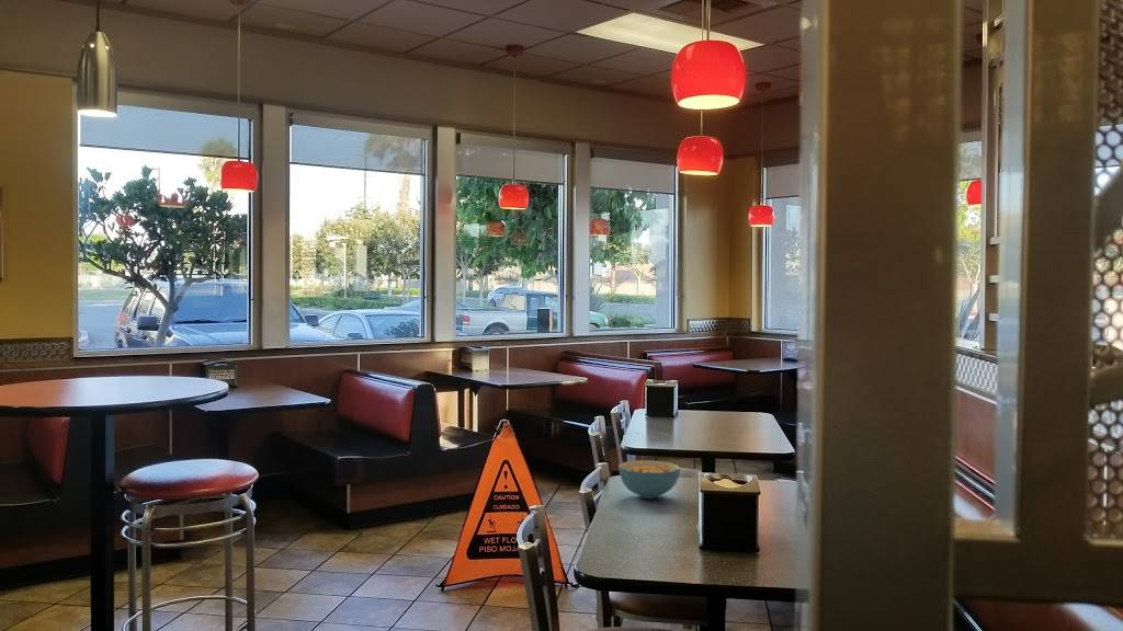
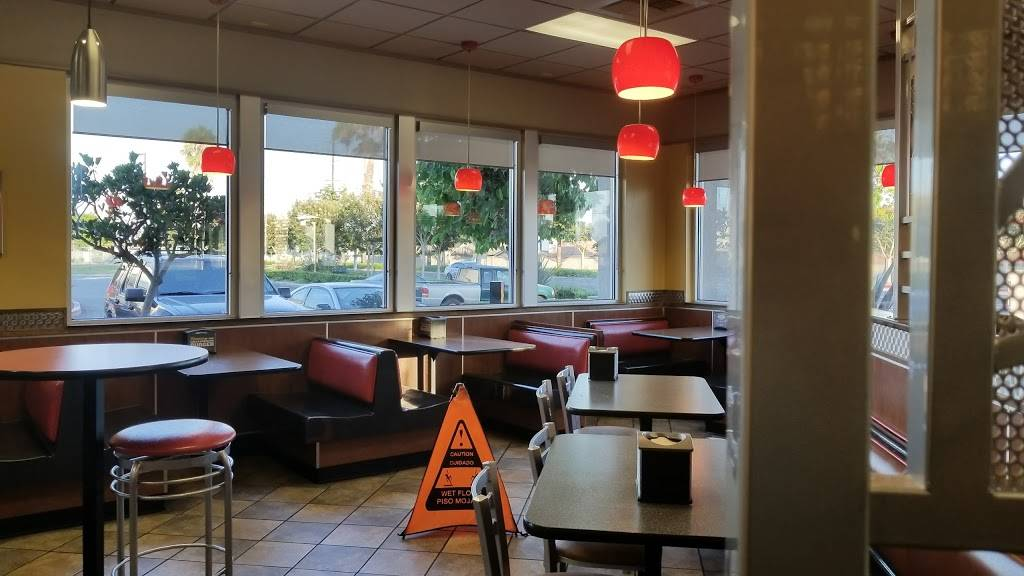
- cereal bowl (648, 481)
